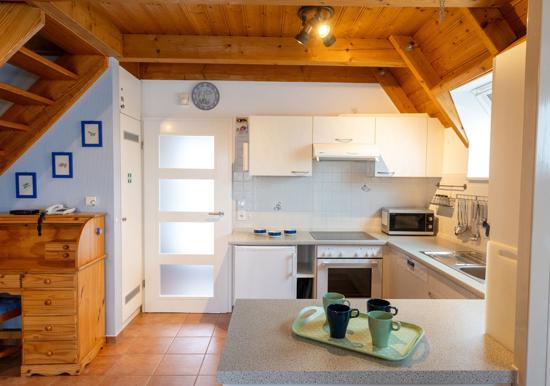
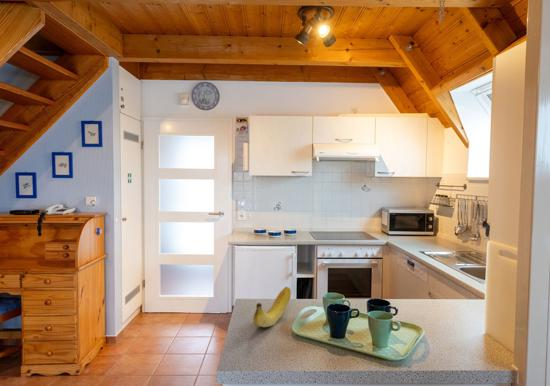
+ fruit (273, 308)
